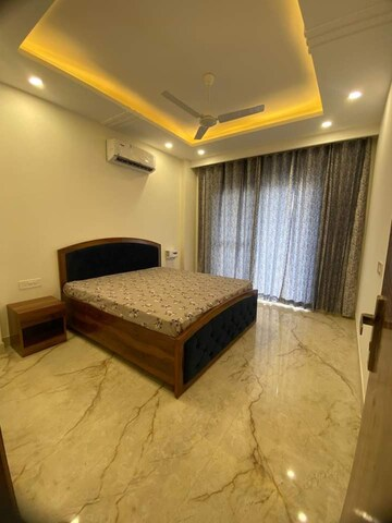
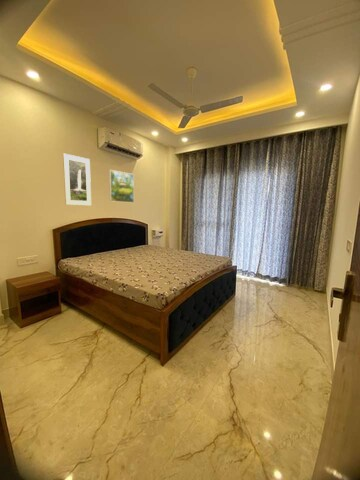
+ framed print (122, 187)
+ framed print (77, 181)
